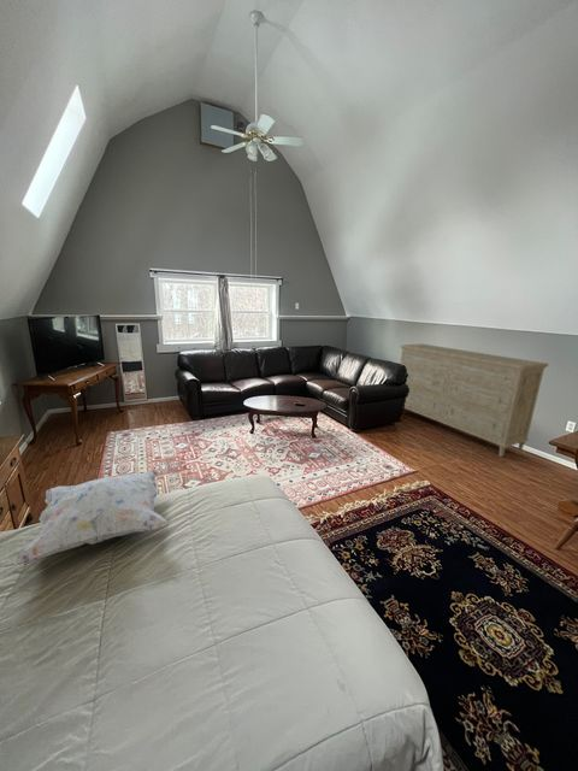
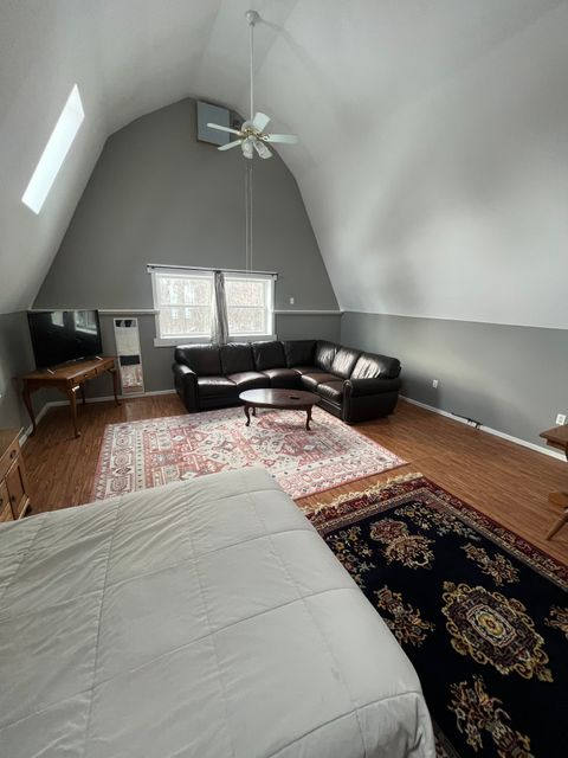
- dresser (456, 392)
- decorative pillow (102, 507)
